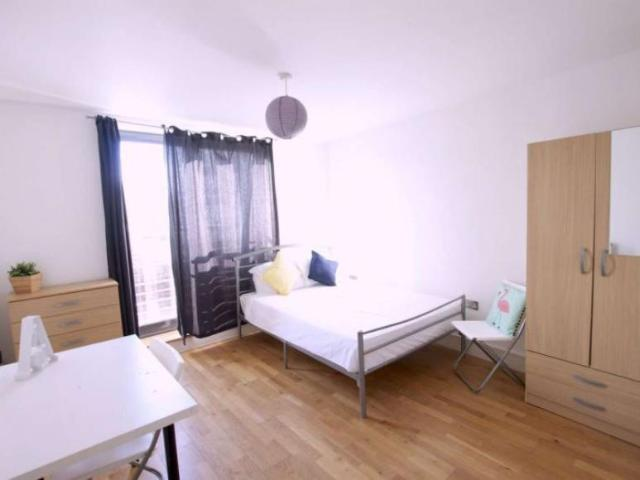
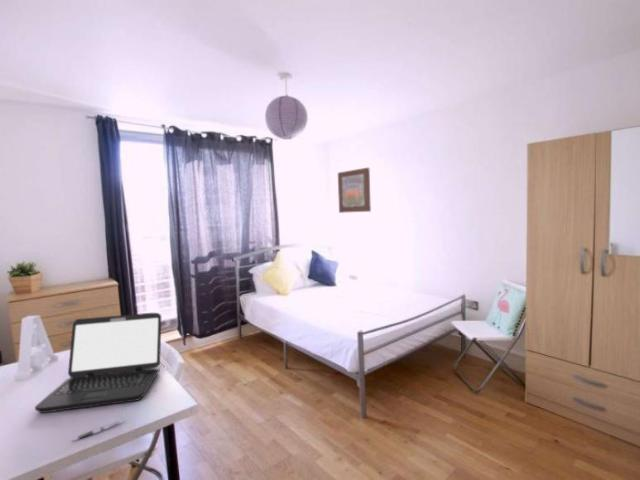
+ laptop (105, 356)
+ pen (98, 430)
+ wall art (353, 191)
